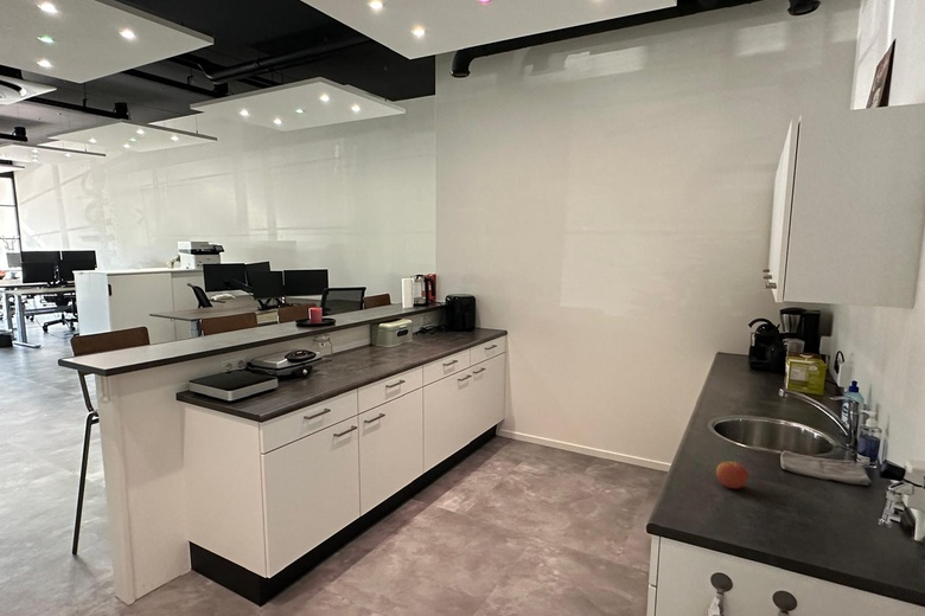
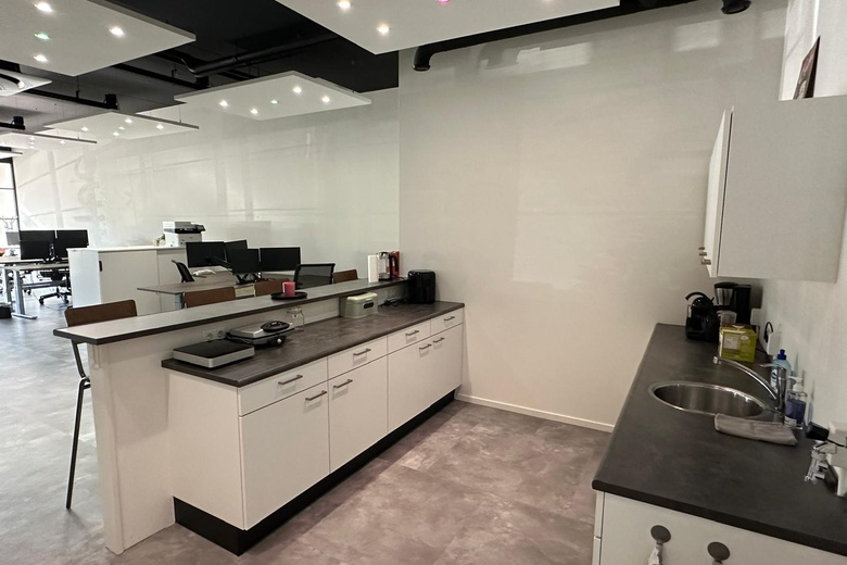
- apple (732, 473)
